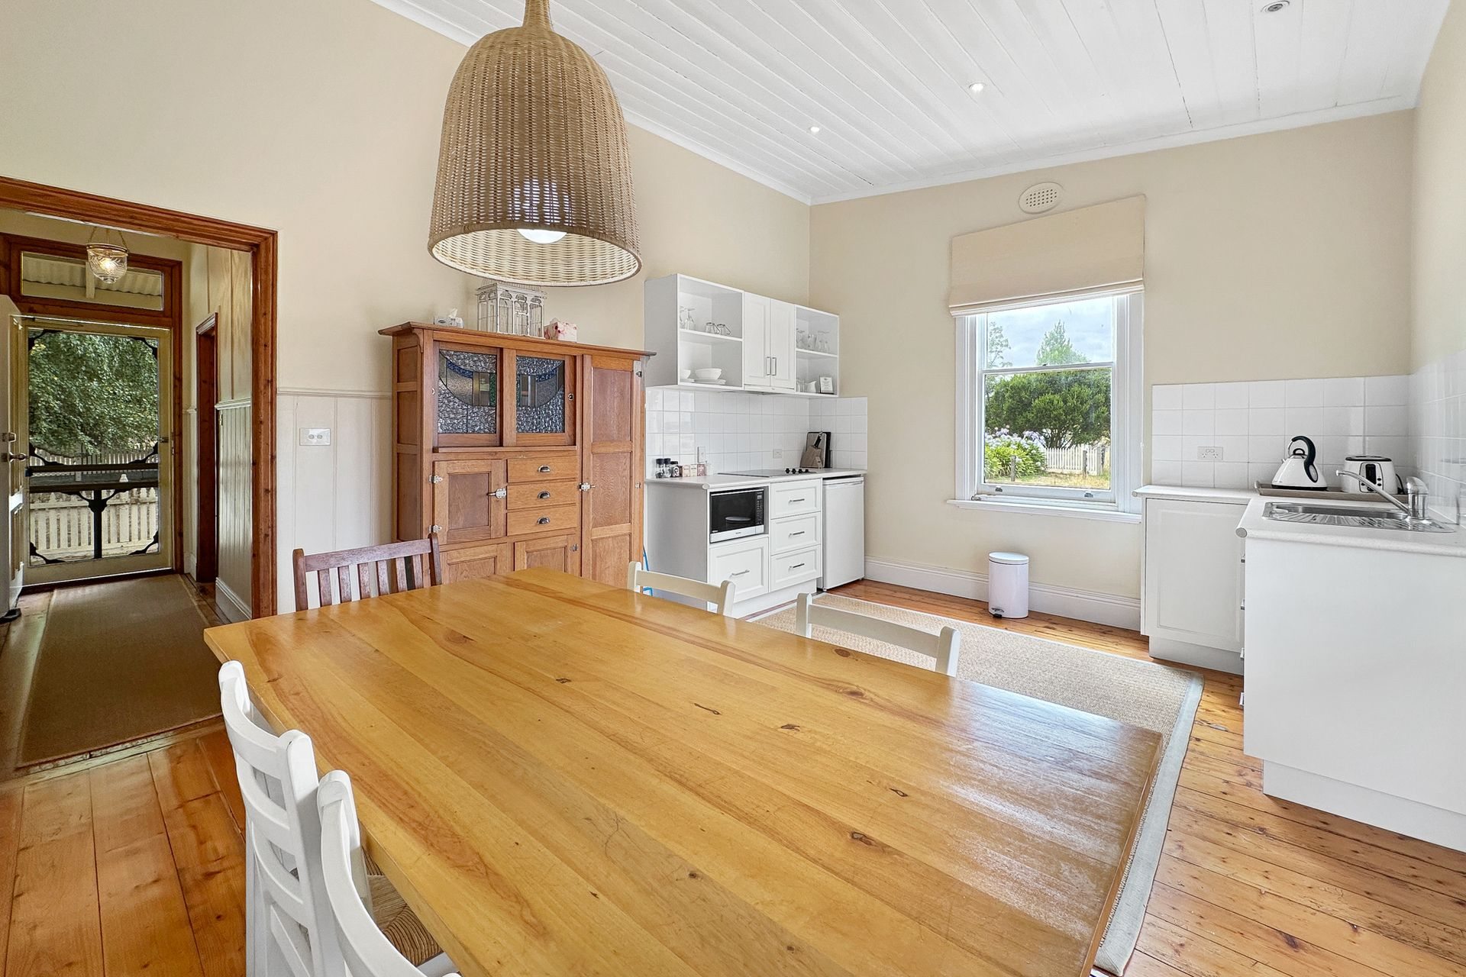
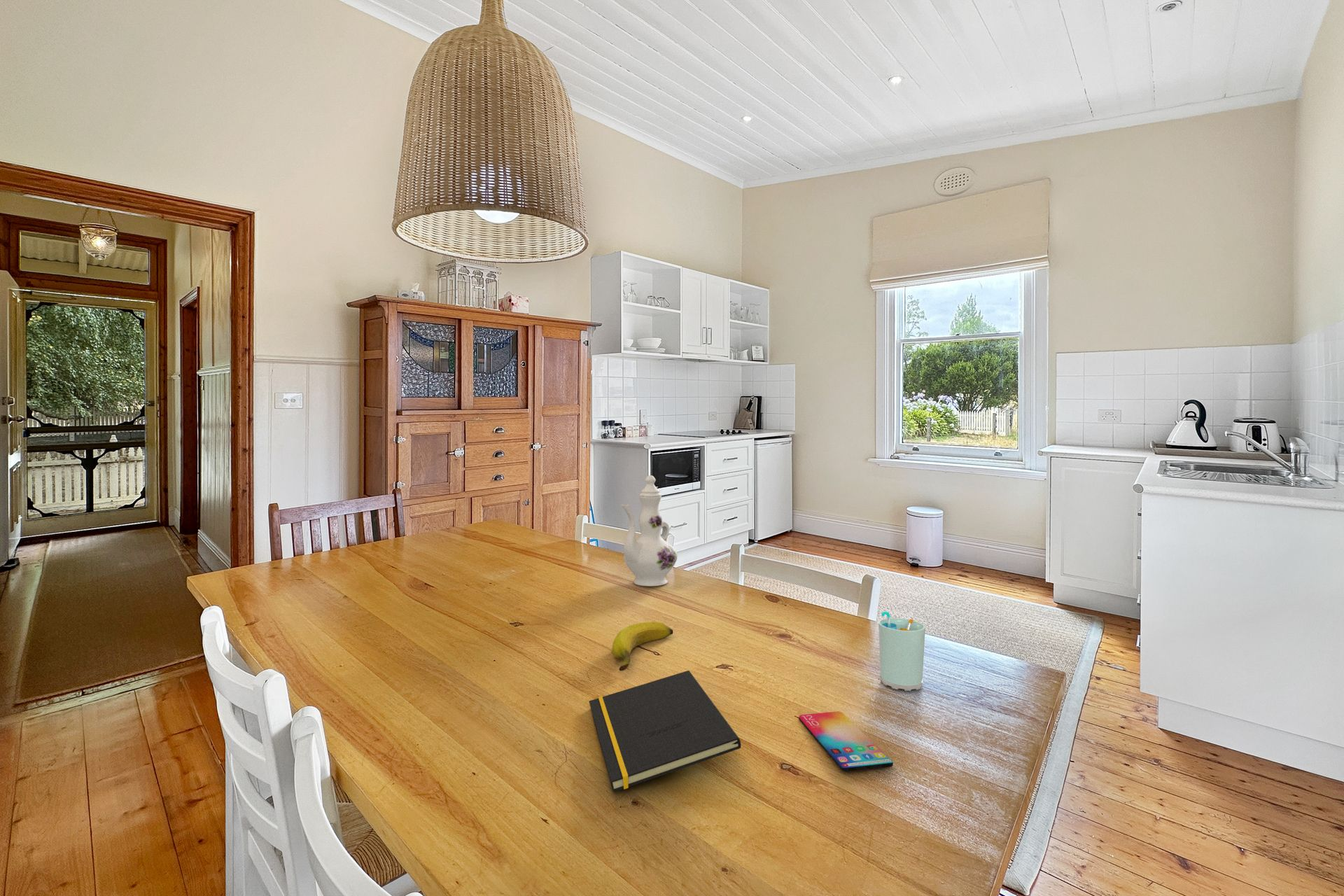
+ notepad (657, 722)
+ banana (636, 640)
+ cup (902, 647)
+ chinaware (645, 529)
+ smartphone (842, 738)
